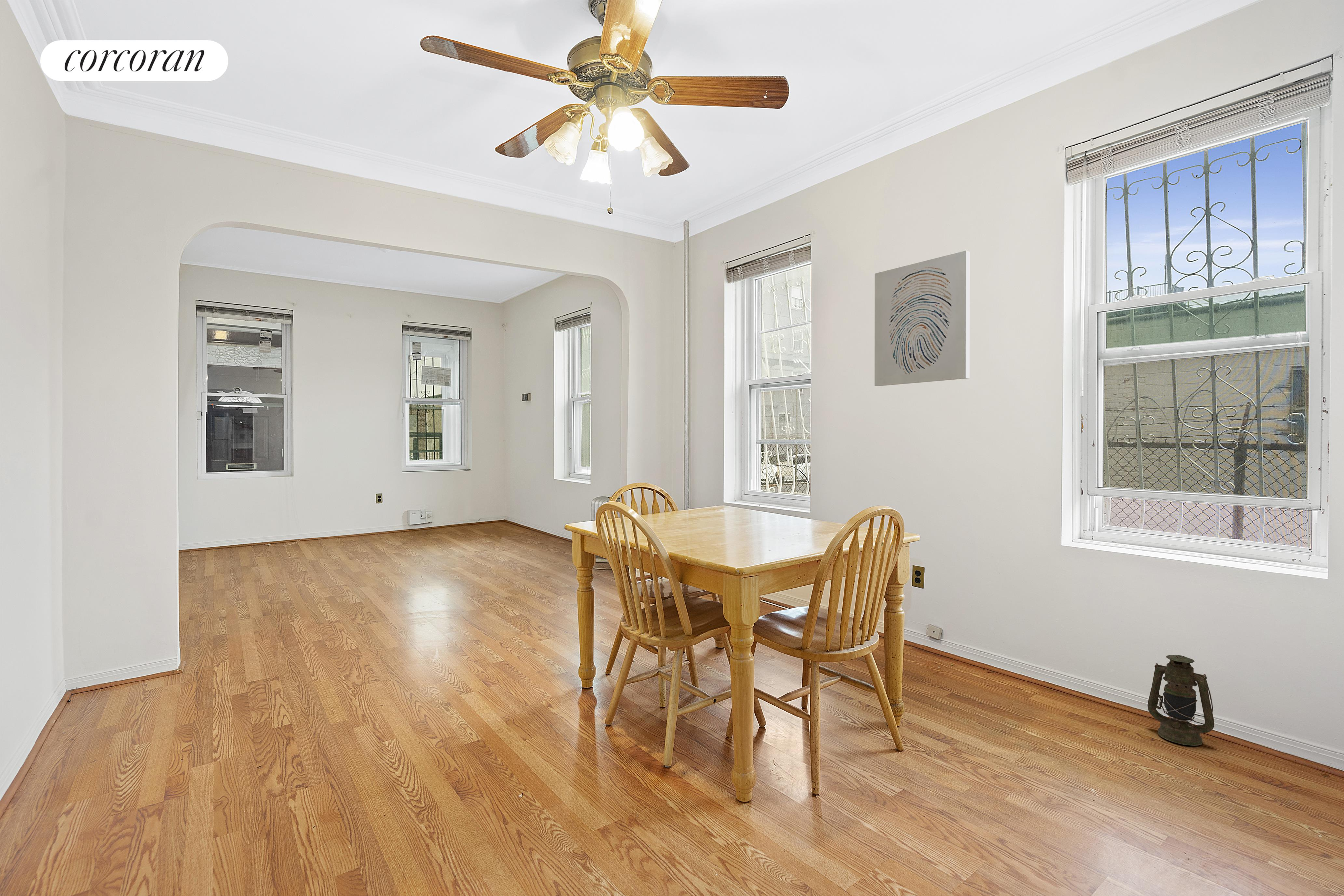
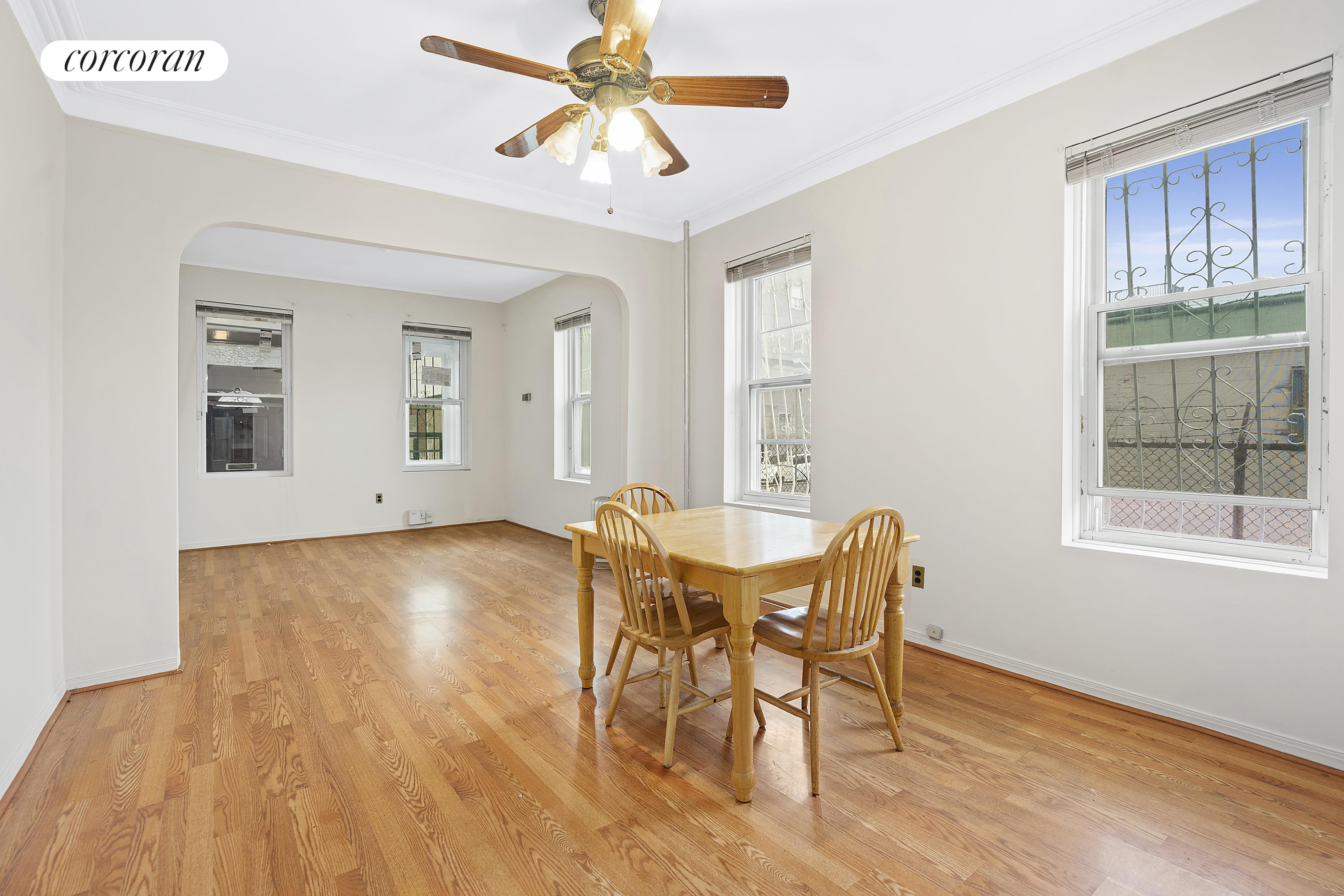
- wall art (919, 323)
- lantern (1181, 696)
